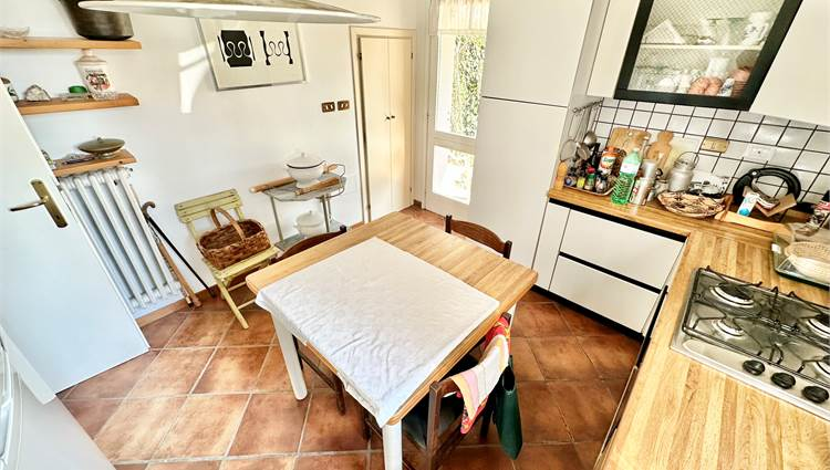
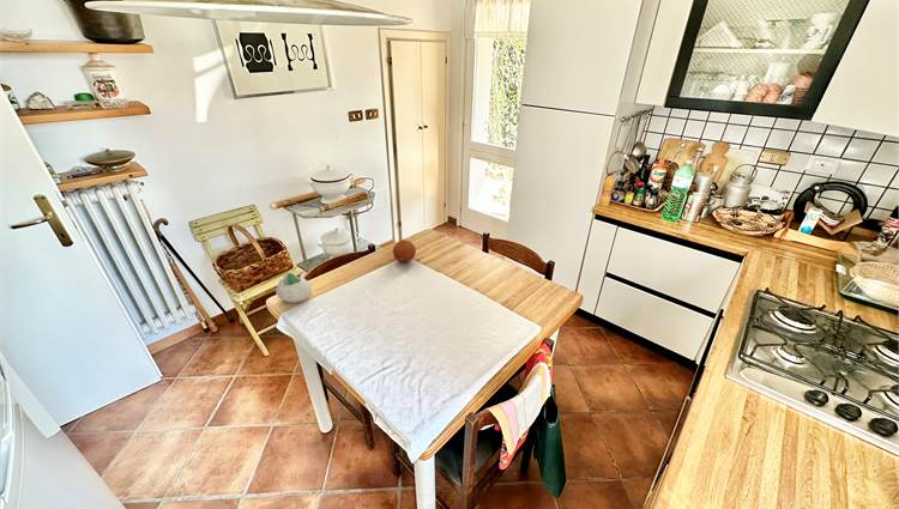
+ fruit (404, 250)
+ succulent planter (291, 285)
